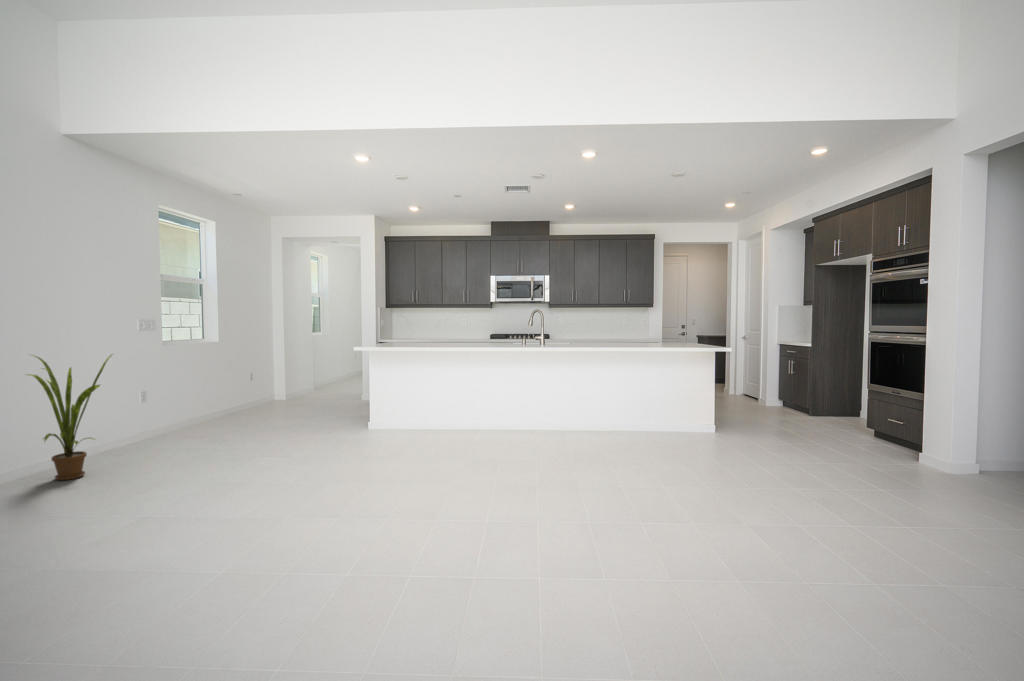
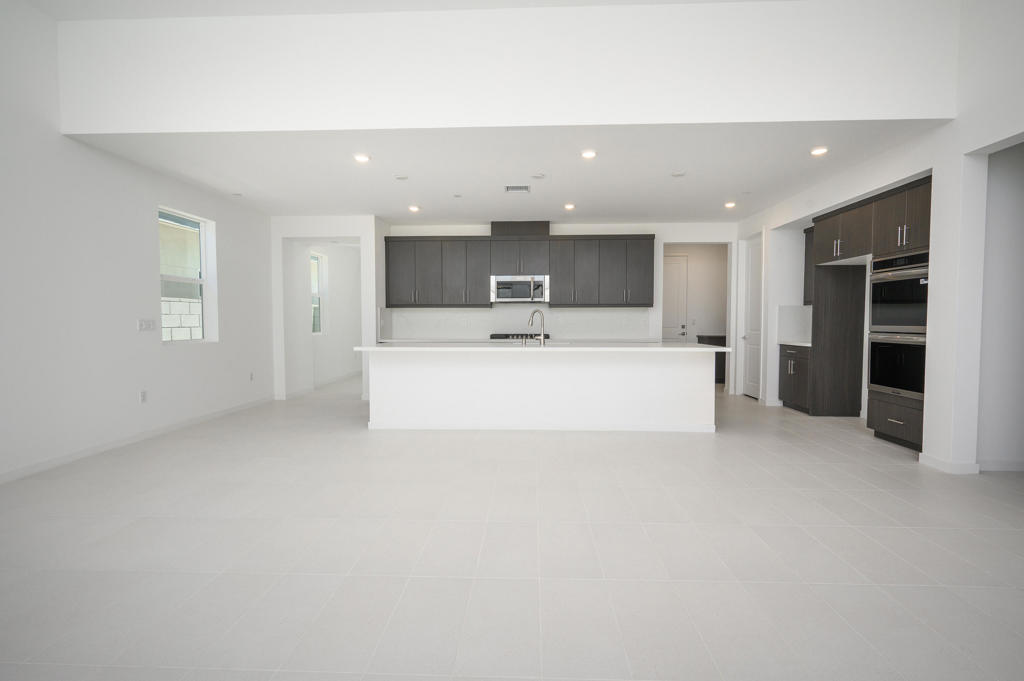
- house plant (59, 416)
